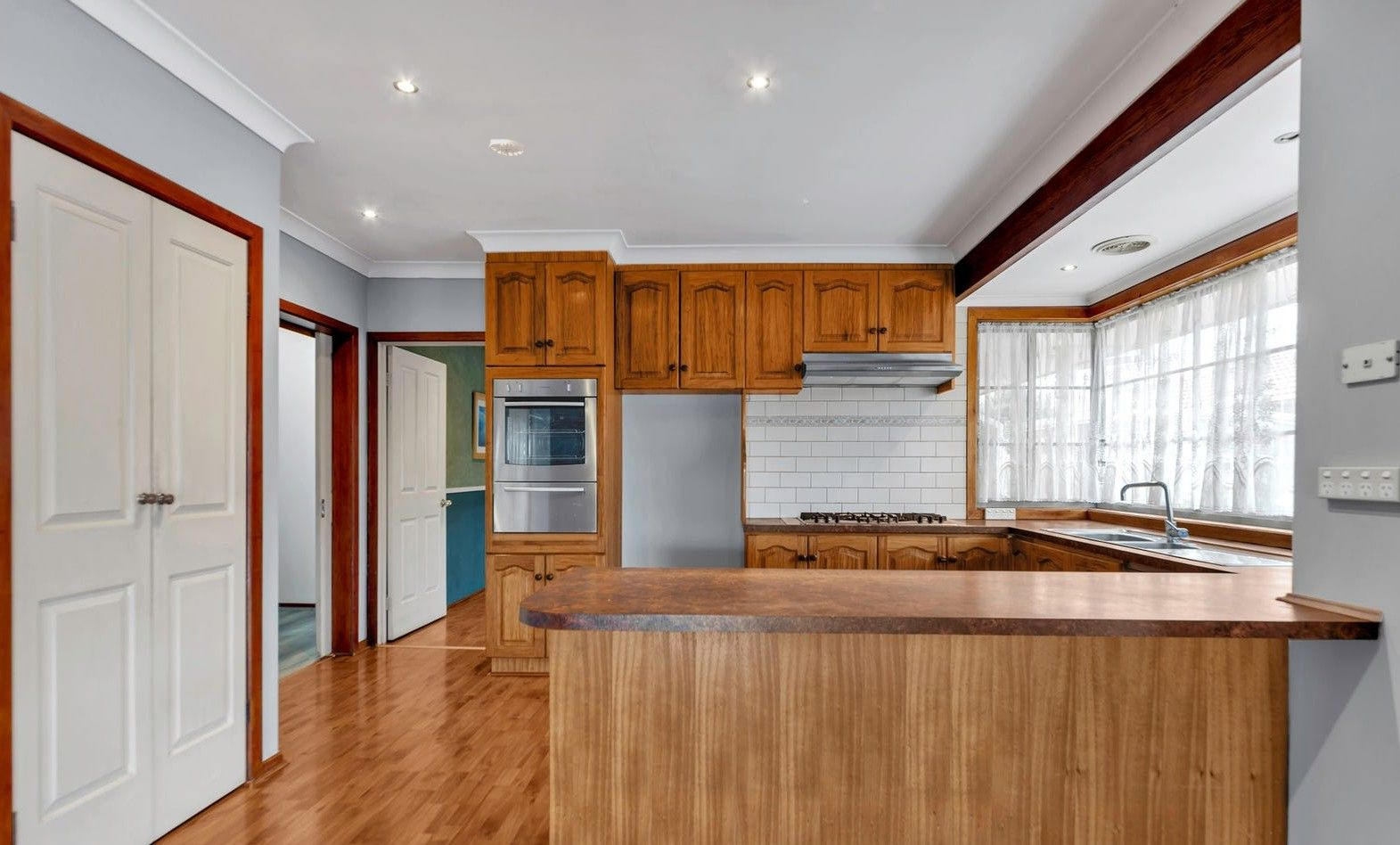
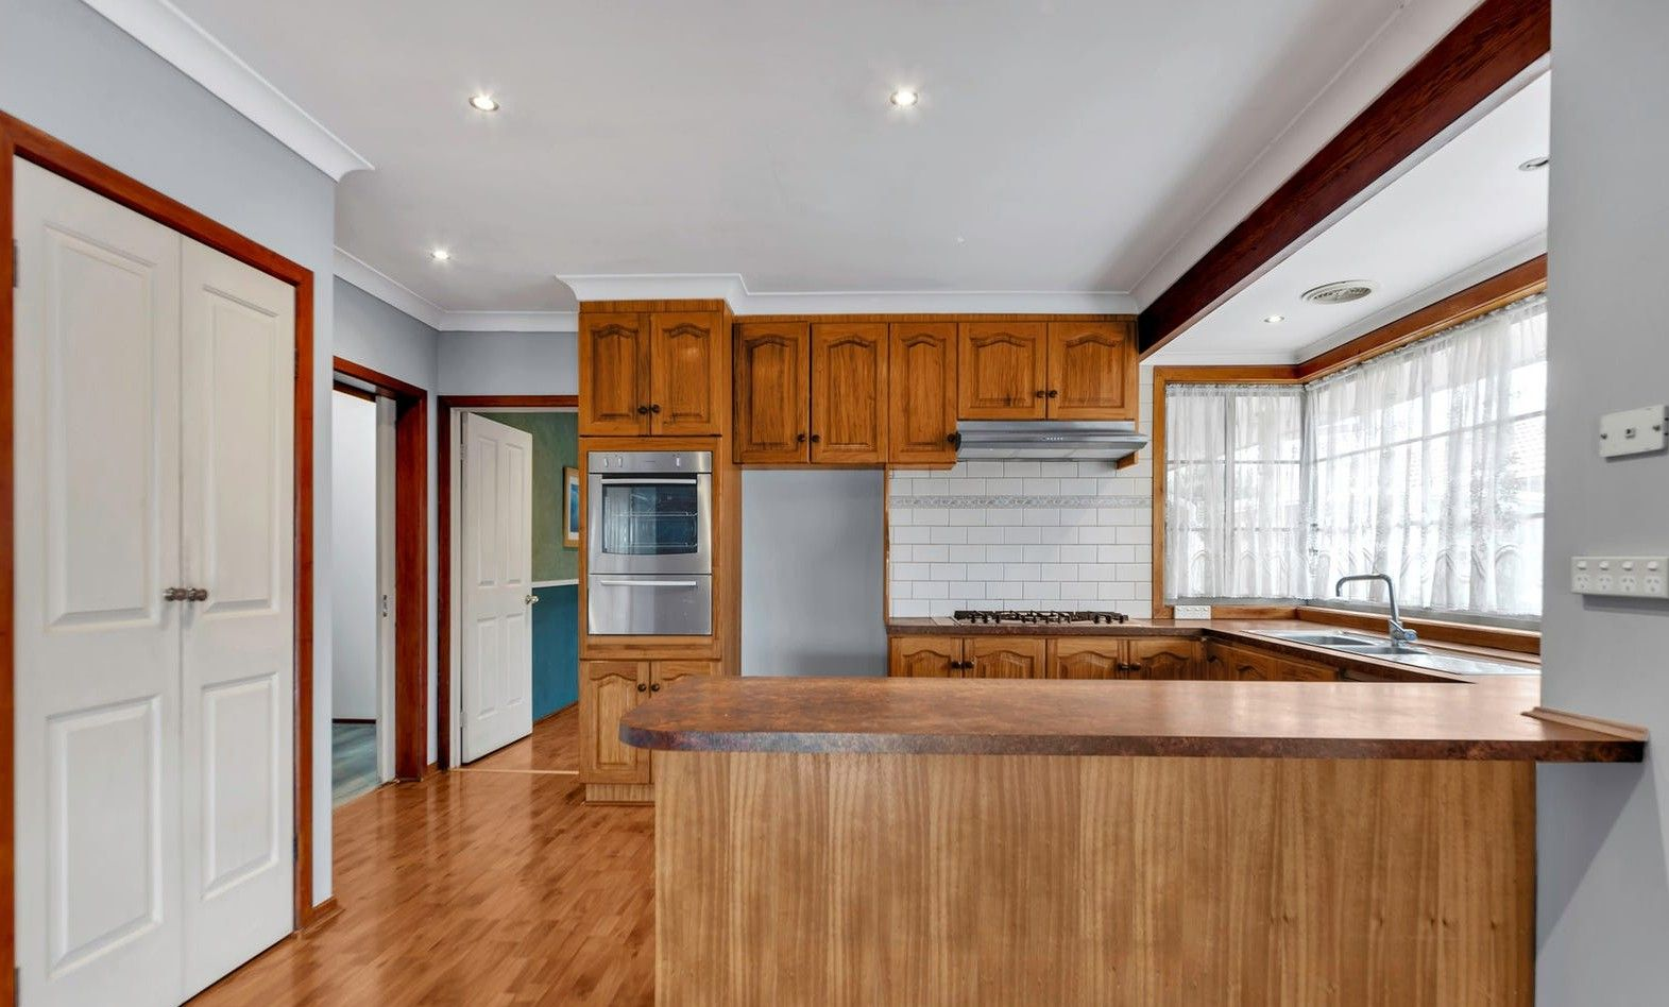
- smoke detector (507, 149)
